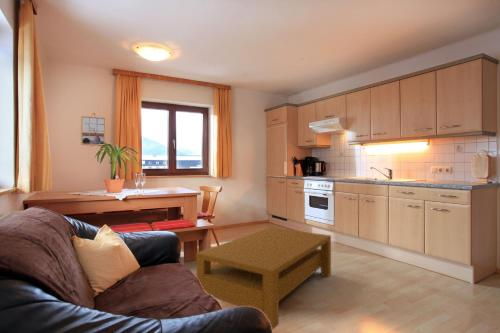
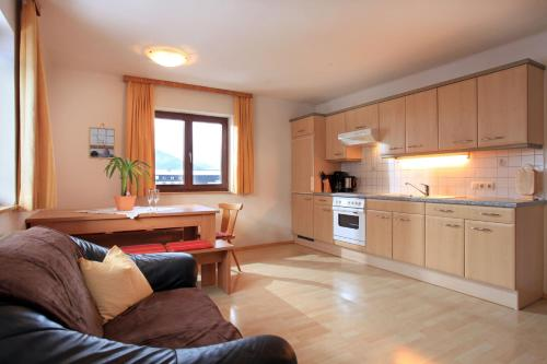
- coffee table (269, 264)
